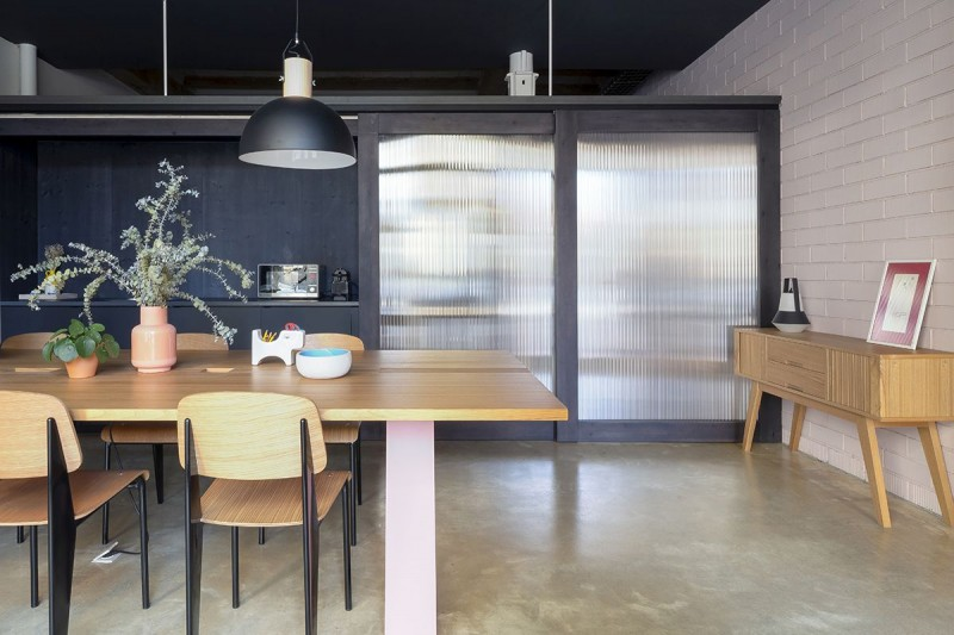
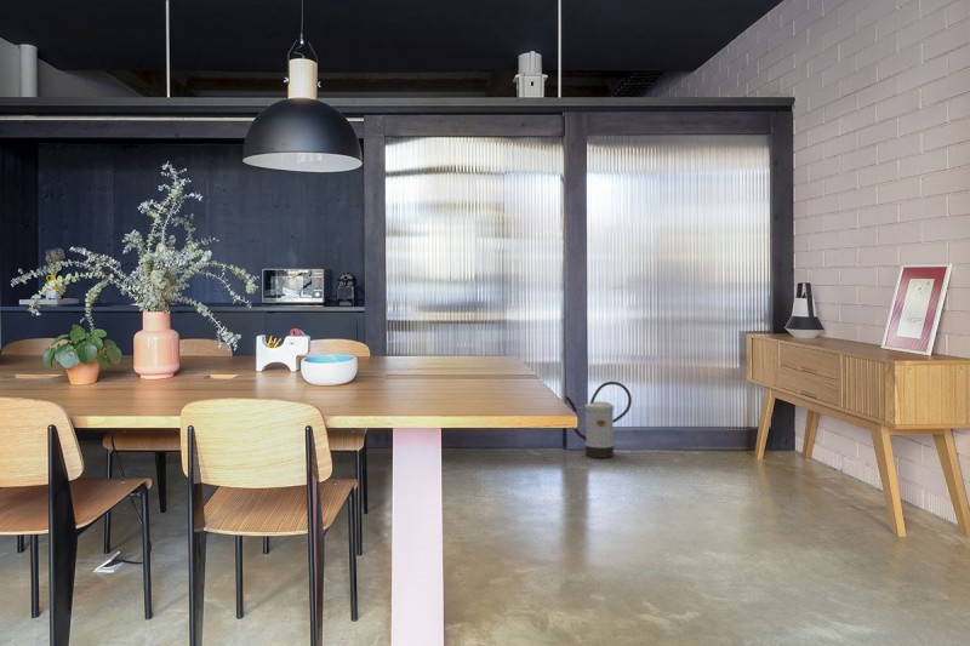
+ watering can (598, 418)
